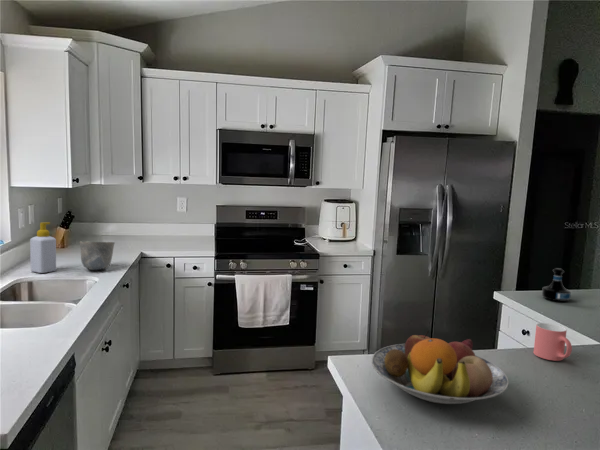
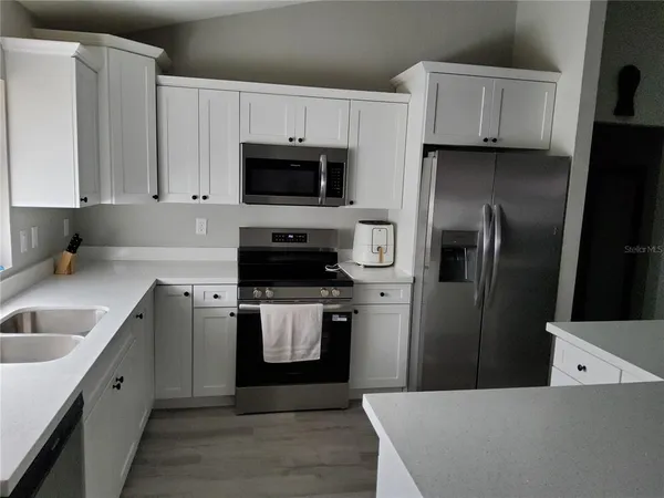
- tequila bottle (557, 283)
- fruit bowl (437, 362)
- mug (554, 343)
- soap bottle (43, 247)
- cup (97, 254)
